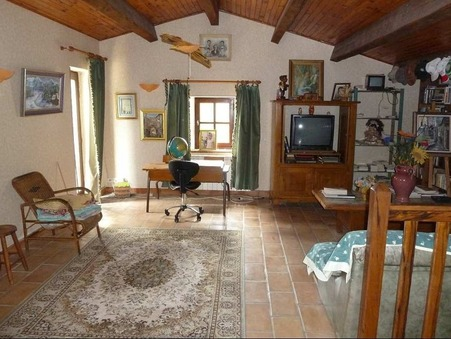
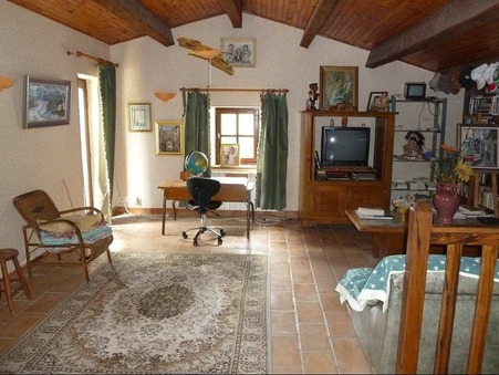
- potted plant (122, 188)
